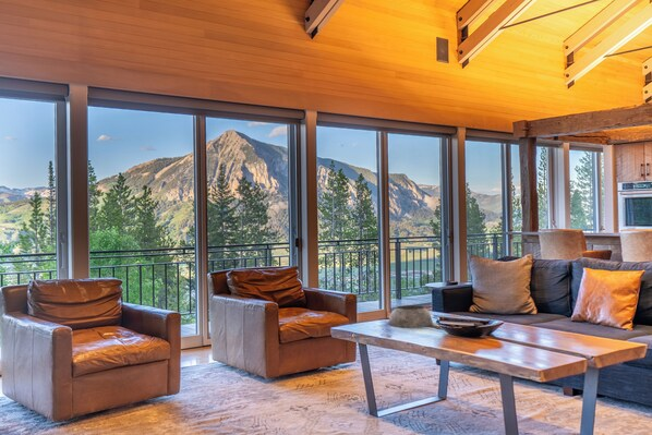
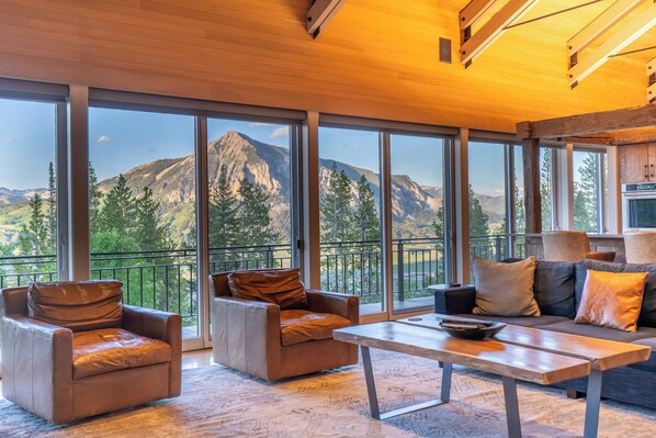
- plant pot (410, 315)
